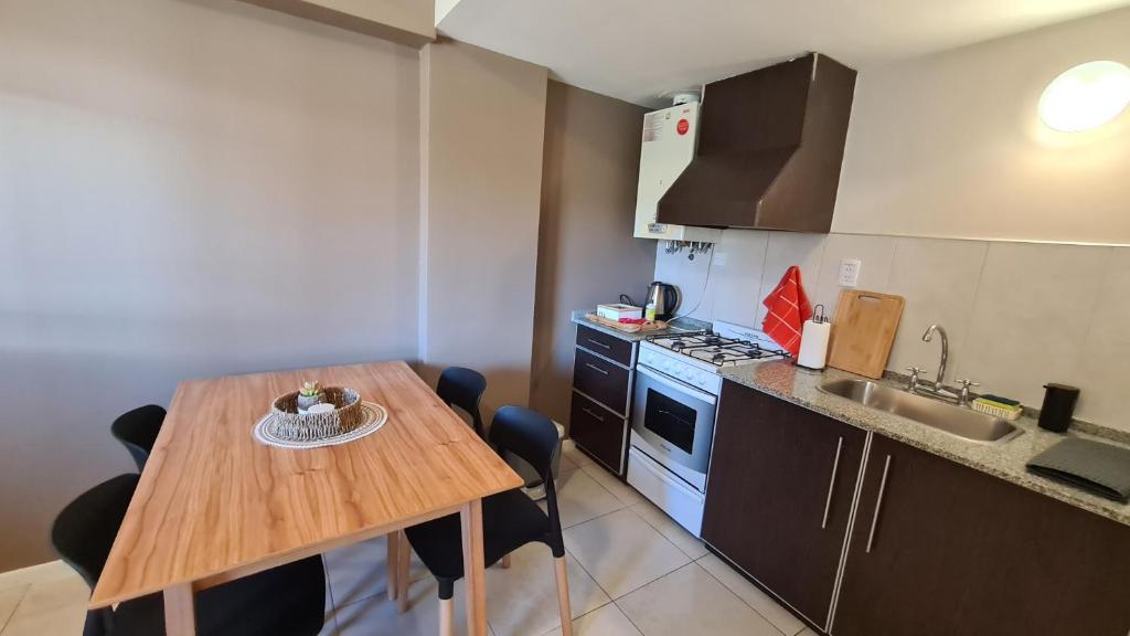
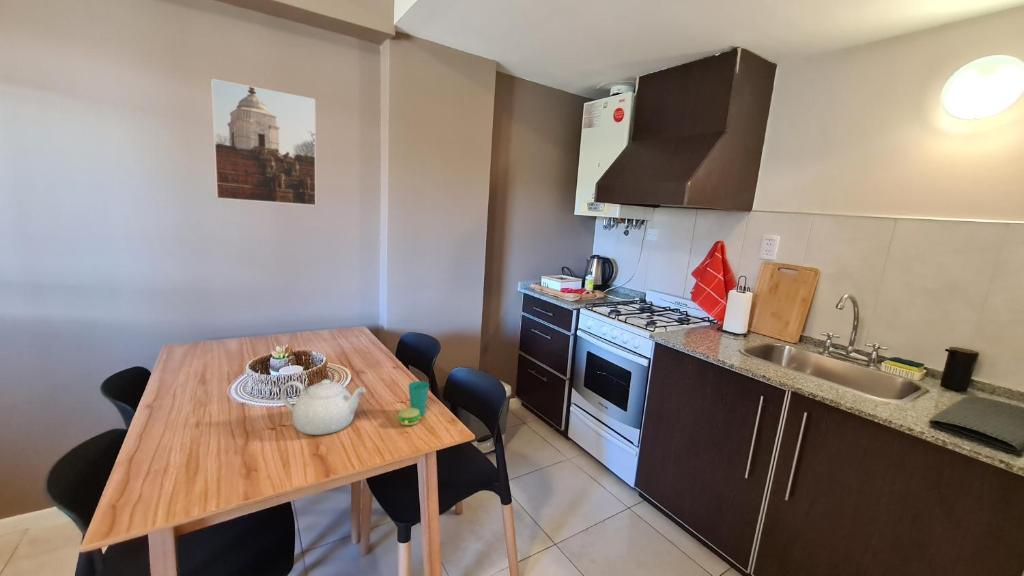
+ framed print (267, 147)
+ teapot (323, 401)
+ cup (414, 403)
